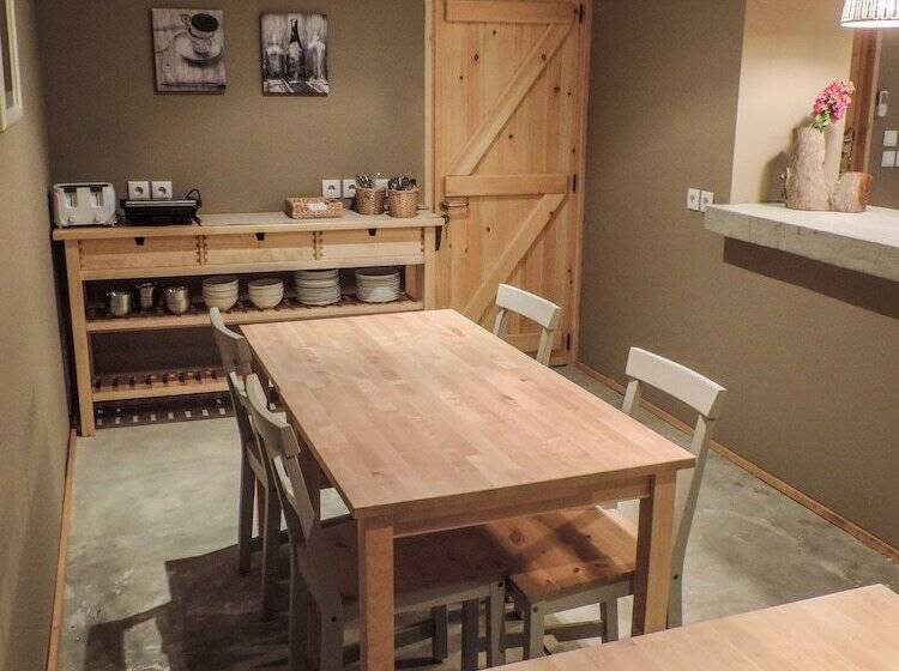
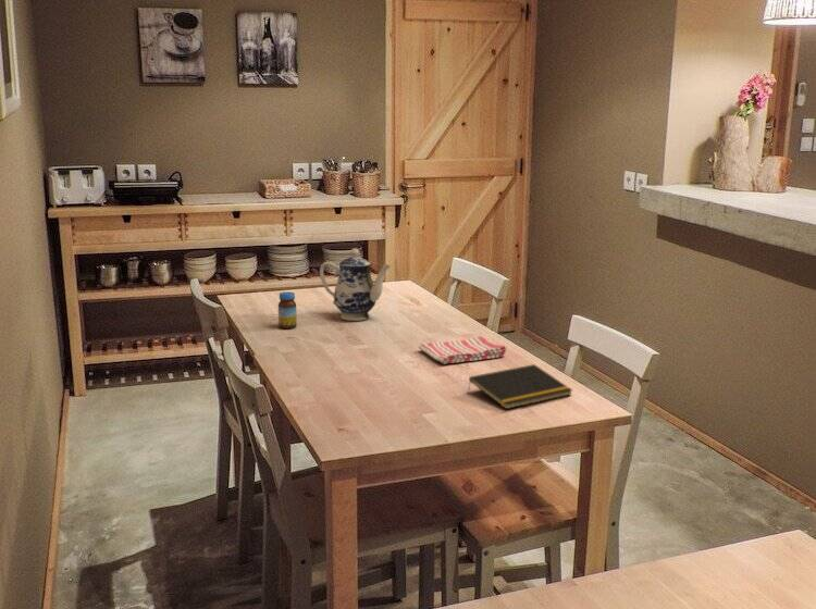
+ teapot (355, 283)
+ jar (287, 309)
+ notepad (520, 385)
+ dish towel (461, 348)
